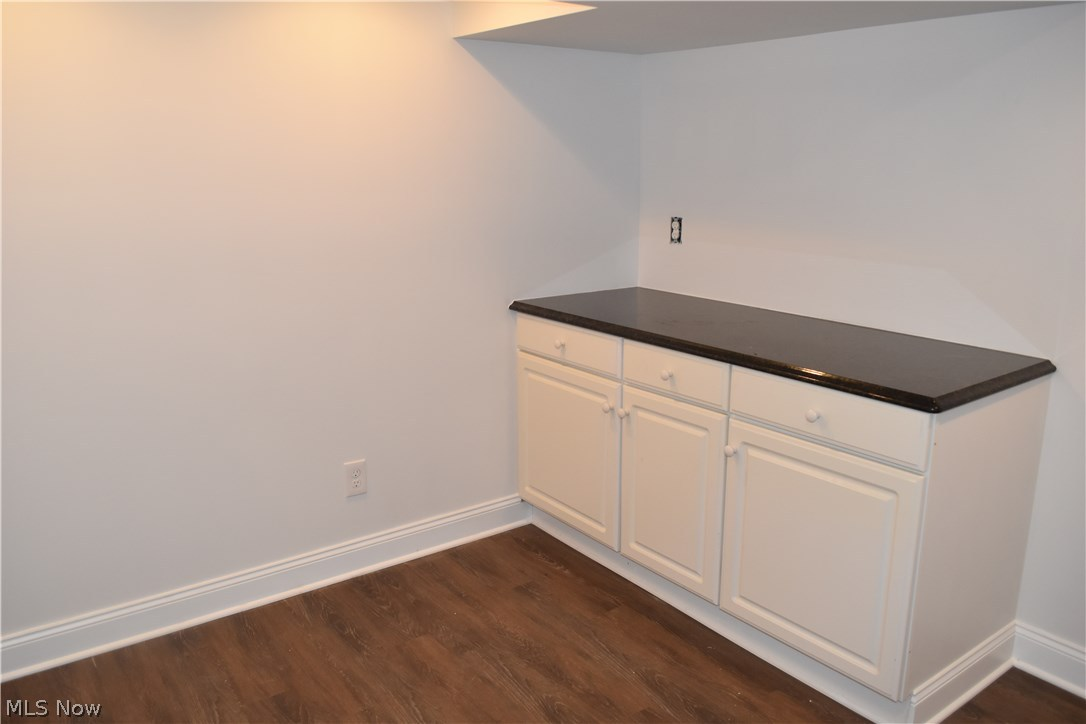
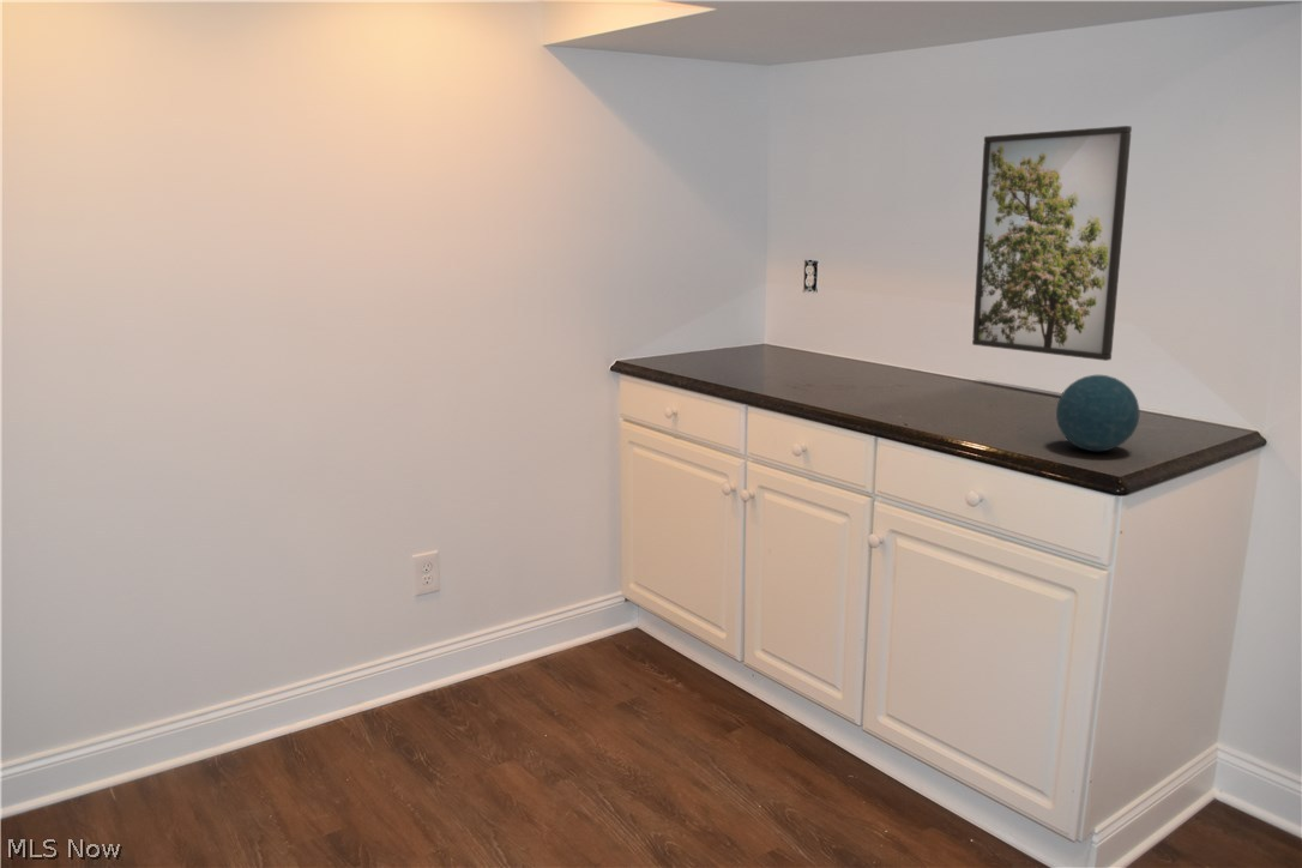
+ decorative orb (1097, 412)
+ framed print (1045, 243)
